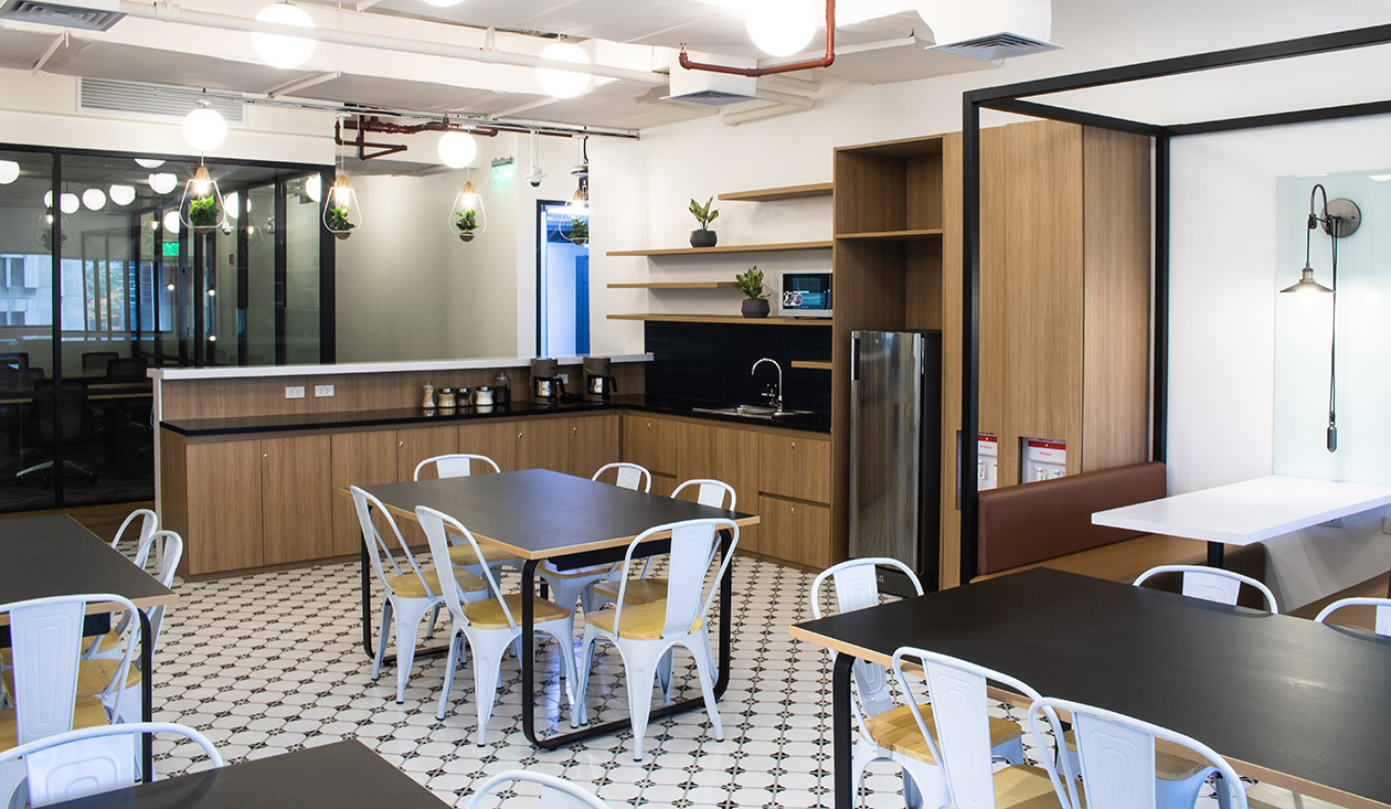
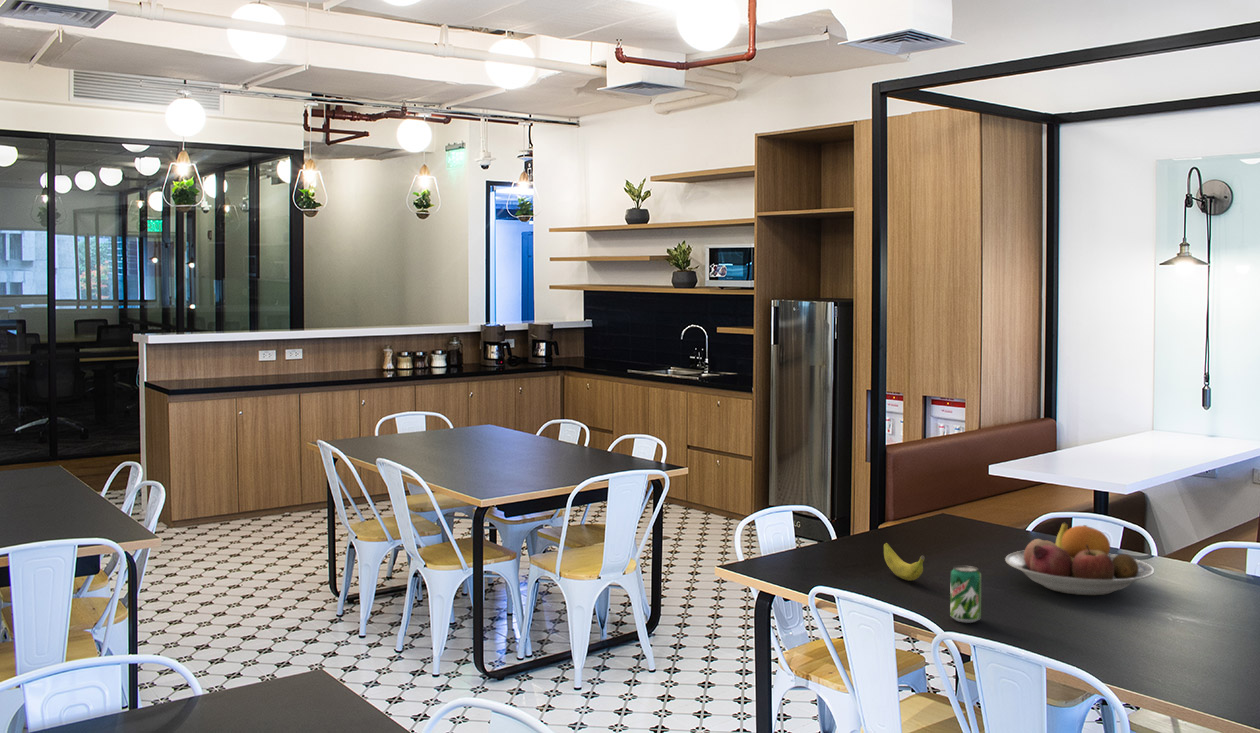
+ beverage can (965, 593)
+ banana (903, 563)
+ fruit bowl (1077, 558)
